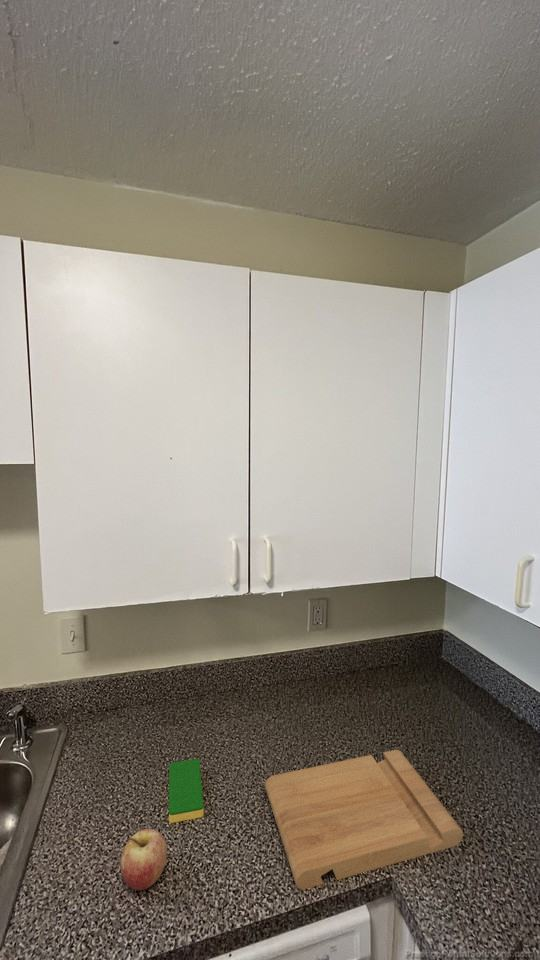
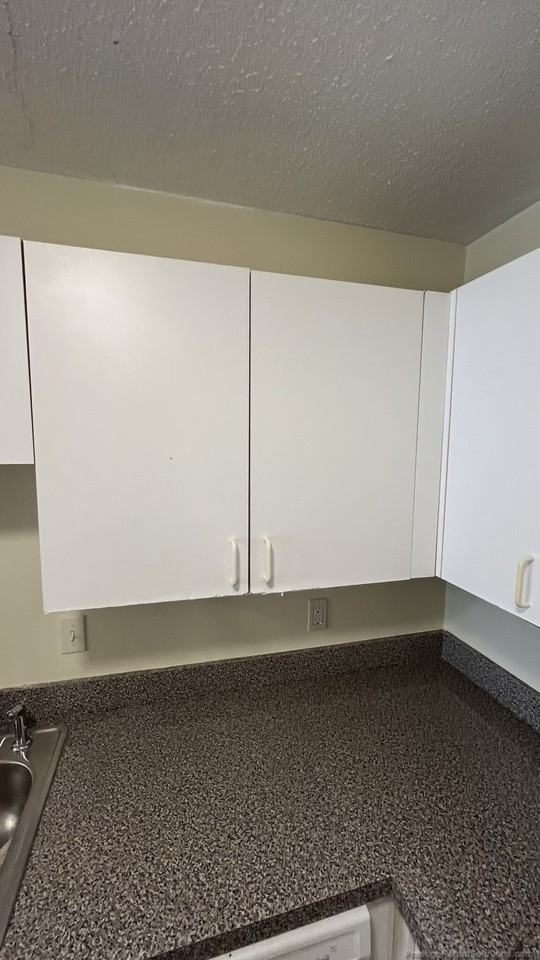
- cutting board (357, 808)
- dish sponge (185, 788)
- fruit (144, 857)
